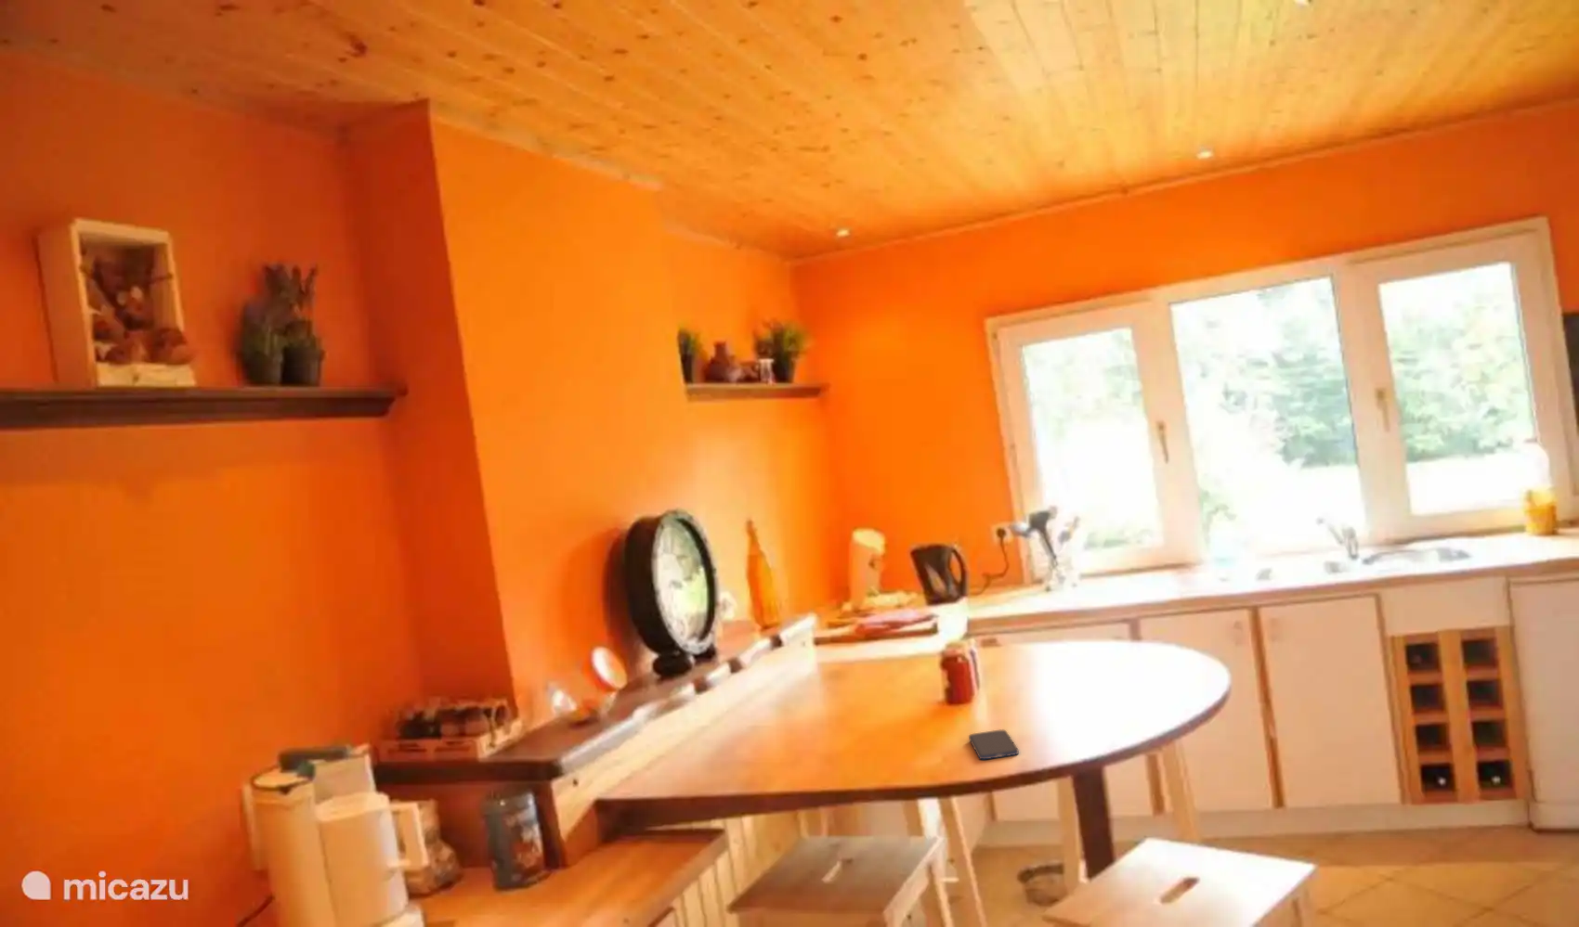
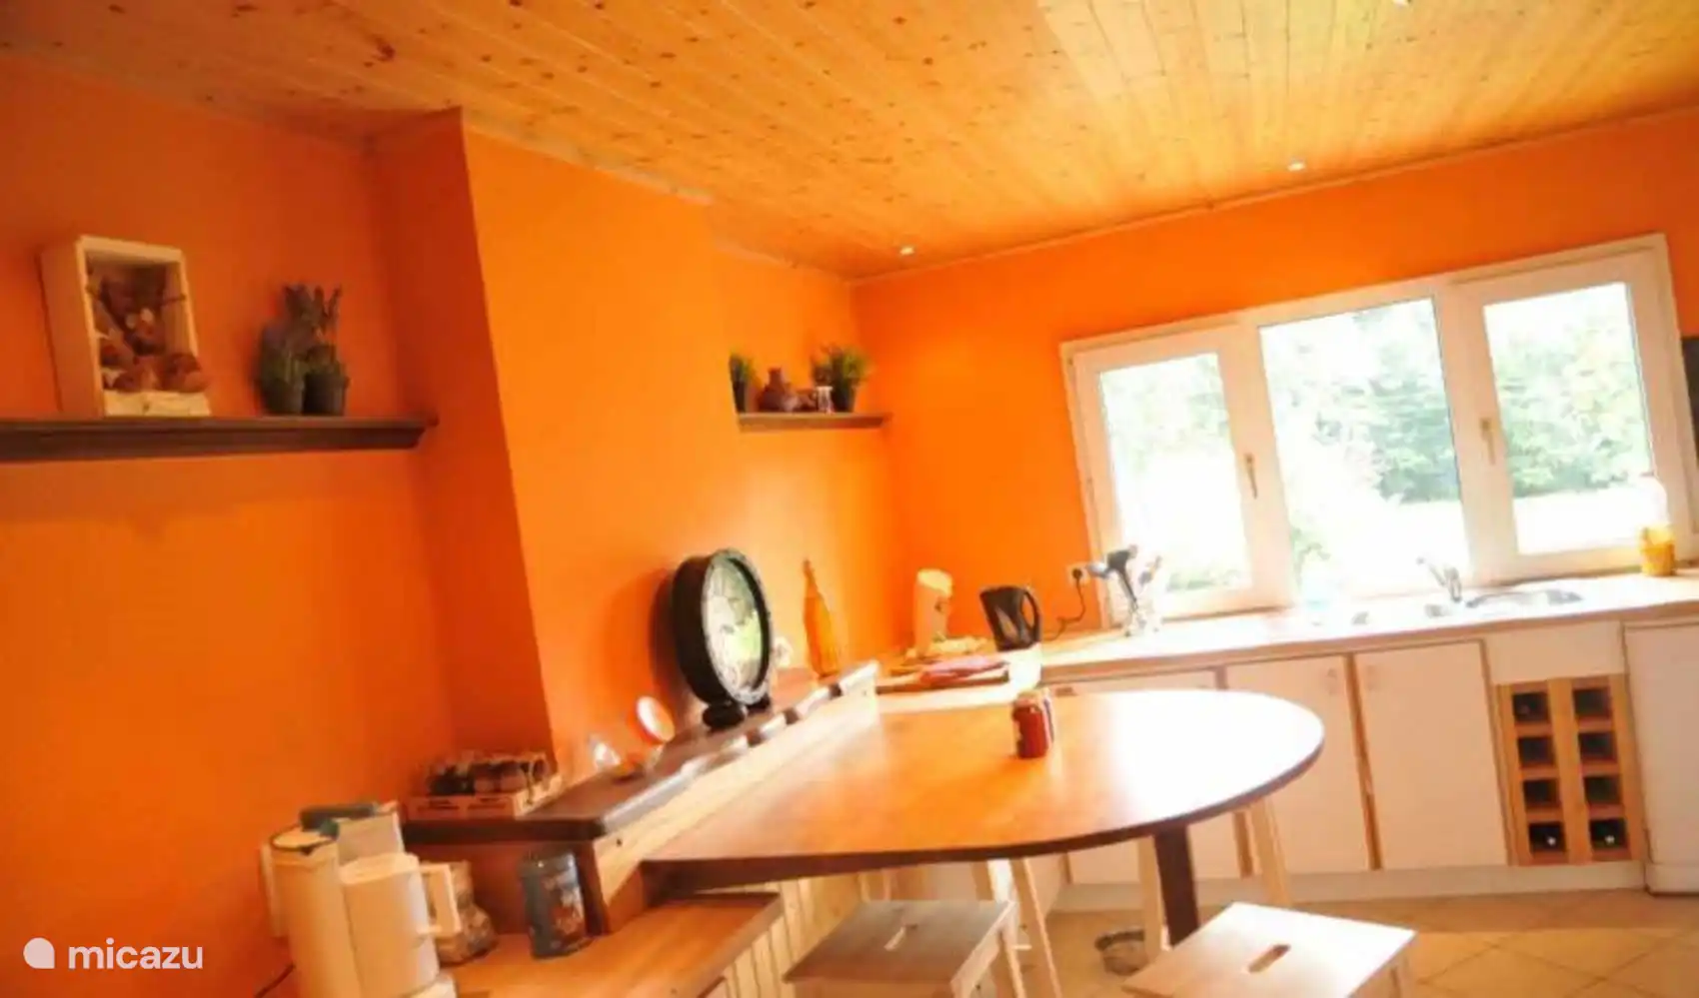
- smartphone (992, 744)
